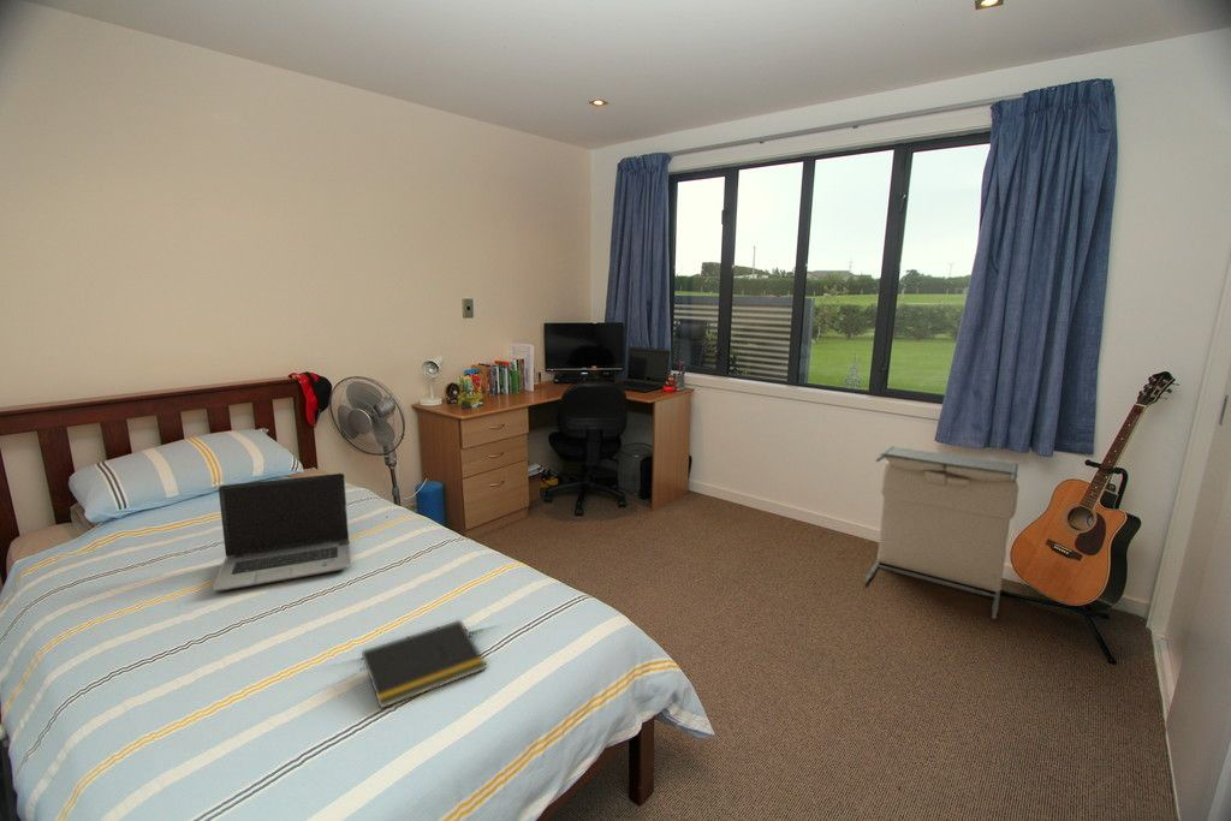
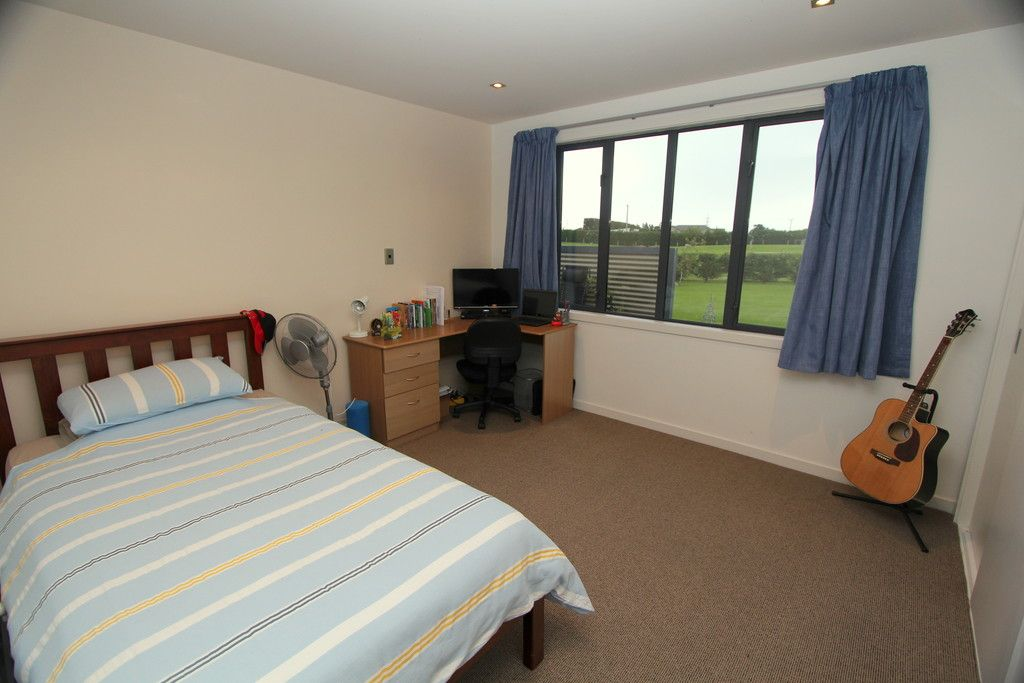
- laptop computer (284, 528)
- notepad (424, 659)
- laundry hamper (939, 524)
